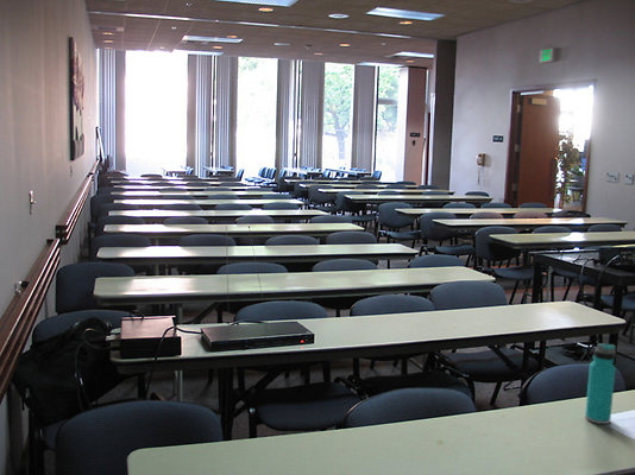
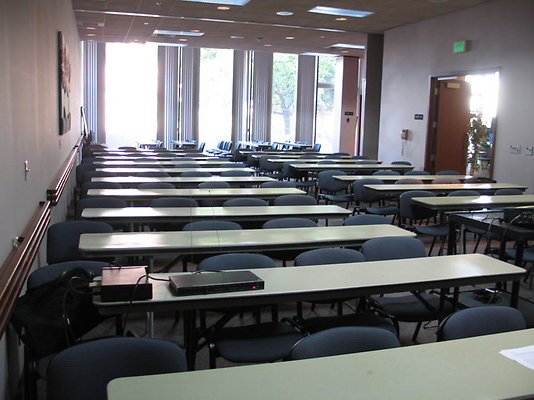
- water bottle (601, 381)
